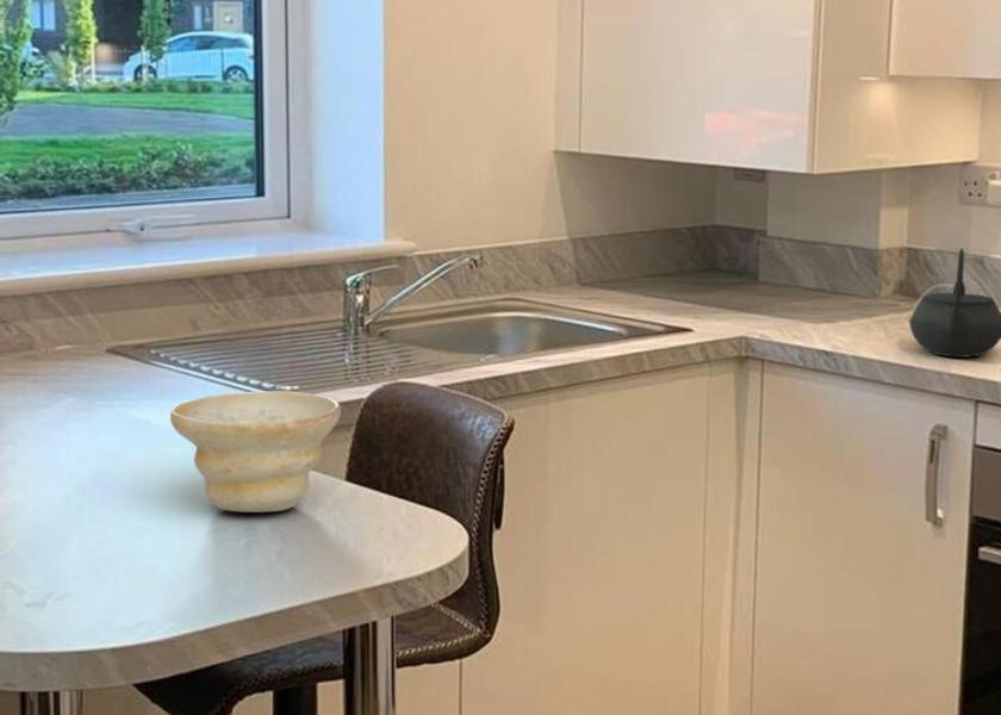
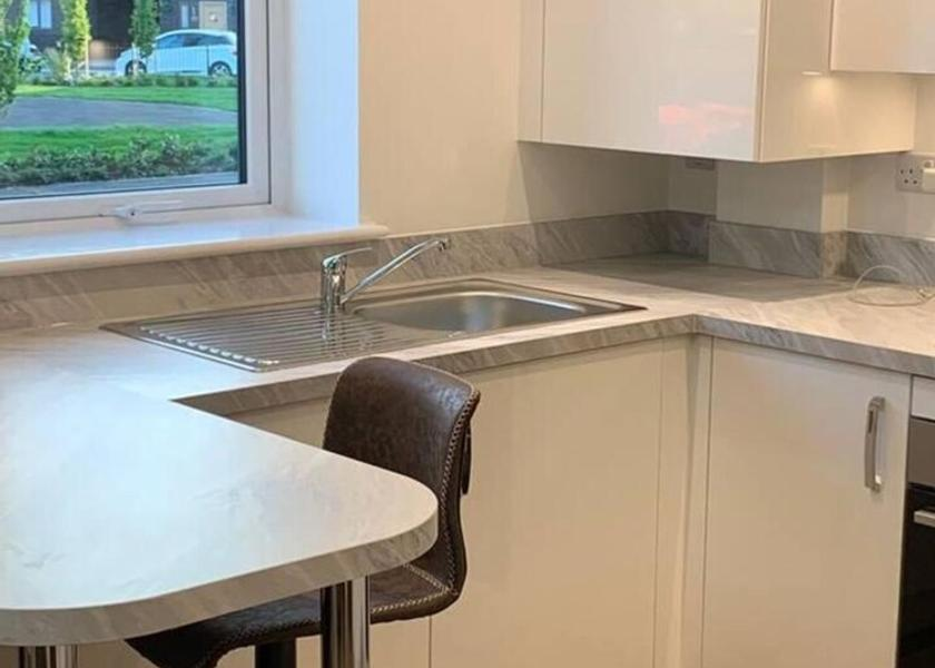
- kettle (958, 301)
- bowl (256, 454)
